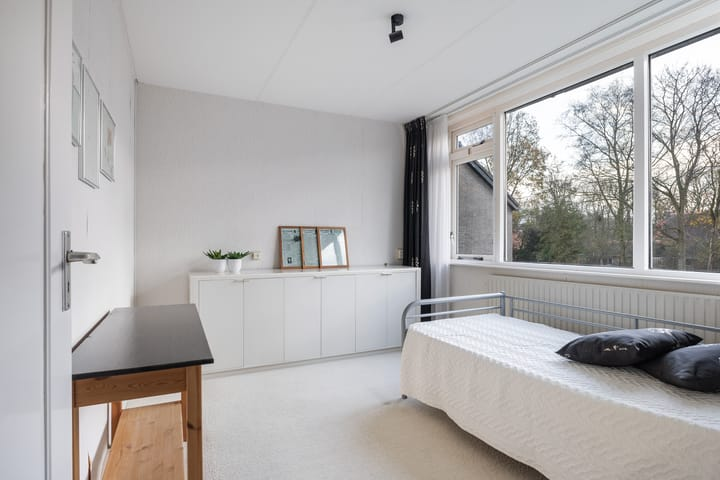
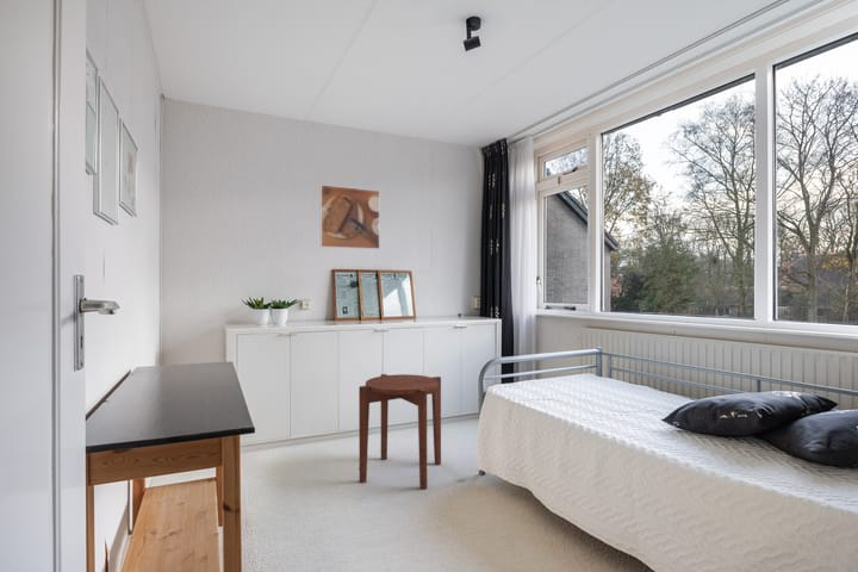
+ side table (386, 427)
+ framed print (350, 217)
